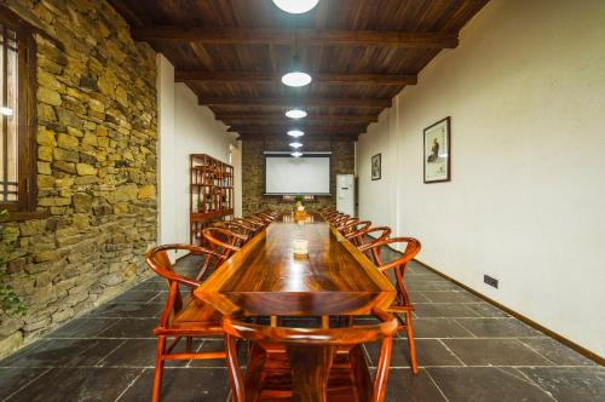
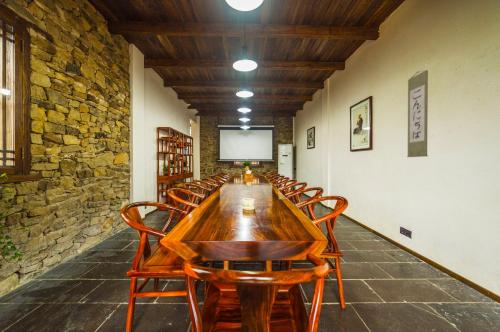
+ wall scroll (417, 114)
